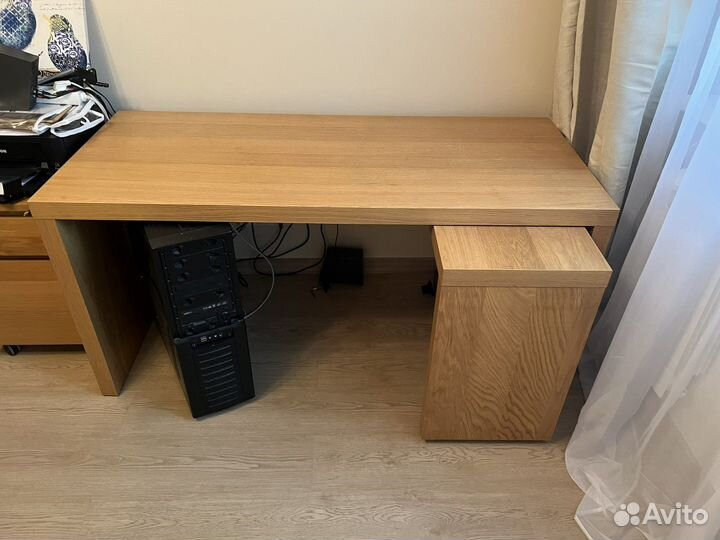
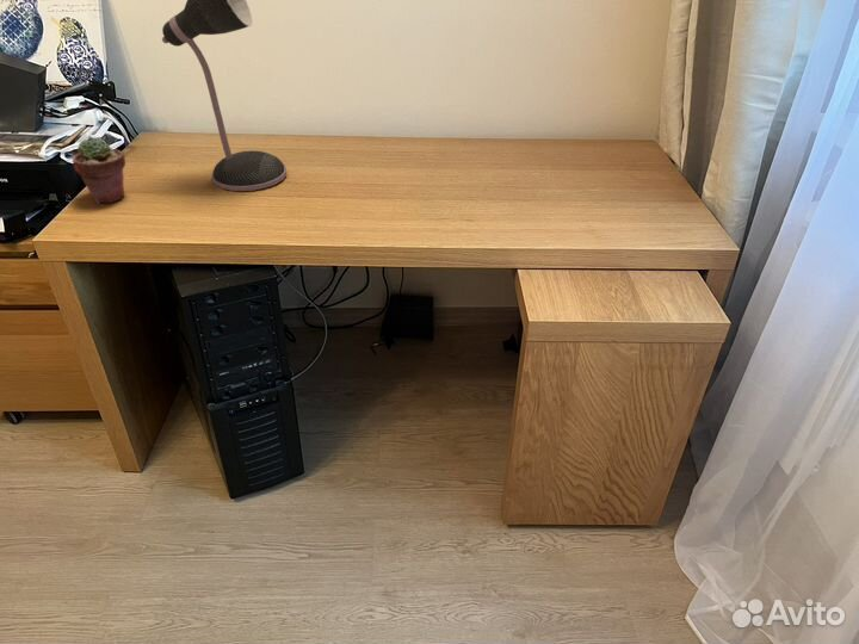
+ potted succulent (100, 167)
+ desk lamp (212, 81)
